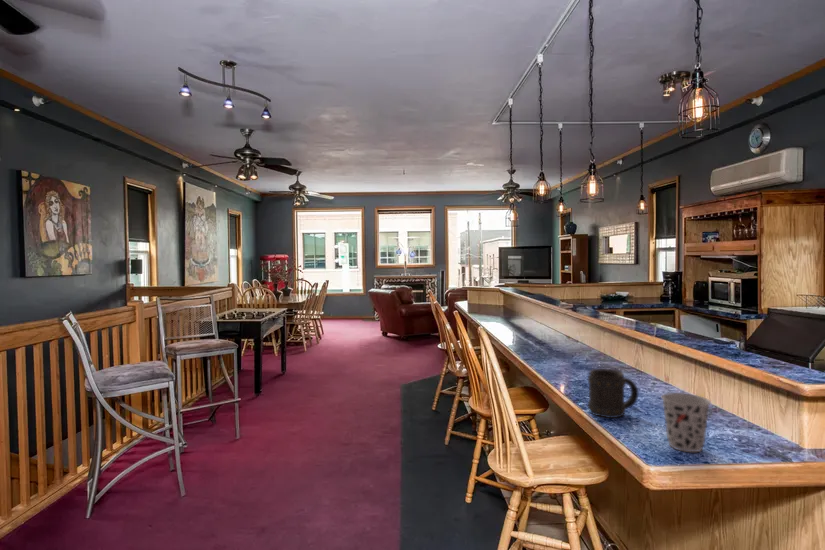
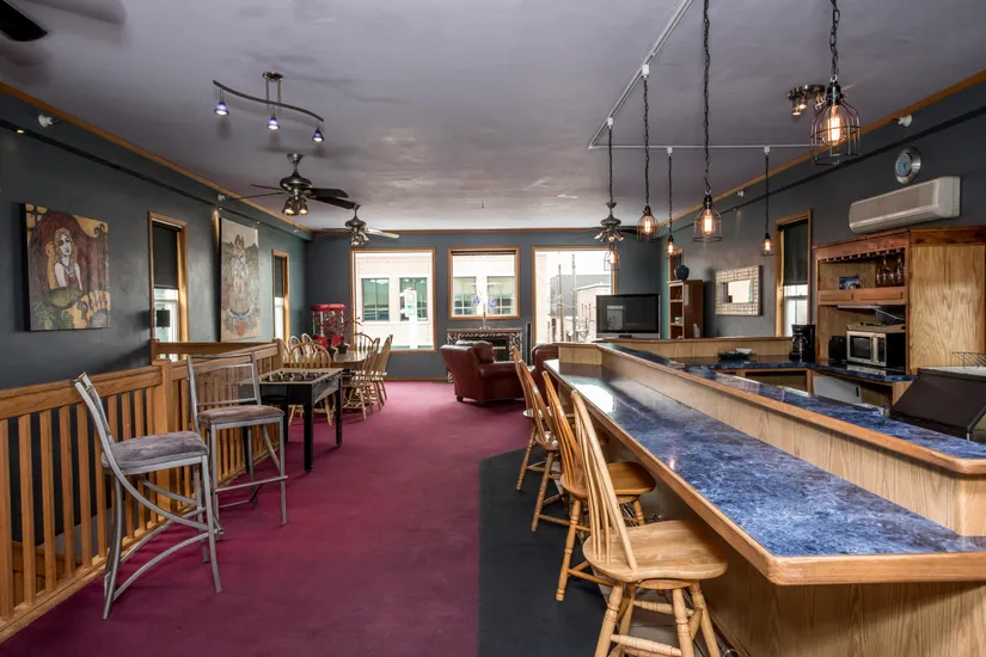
- beer mug (613, 392)
- cup (685, 422)
